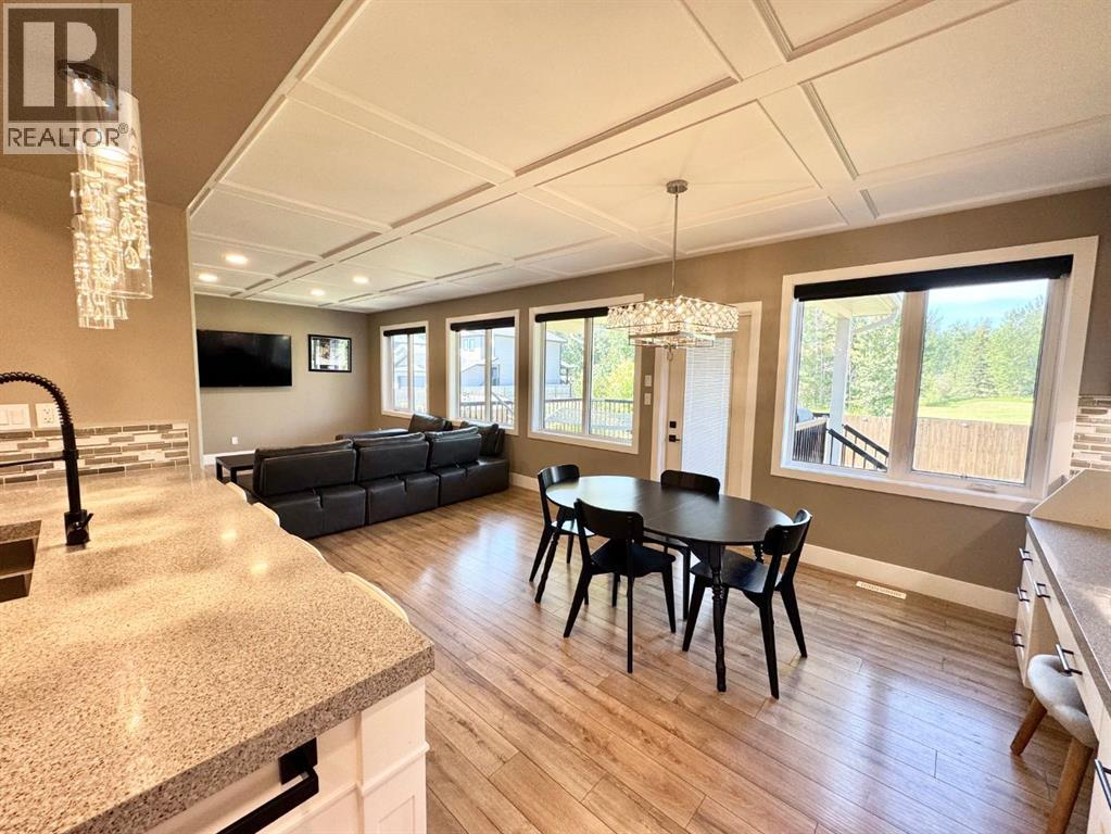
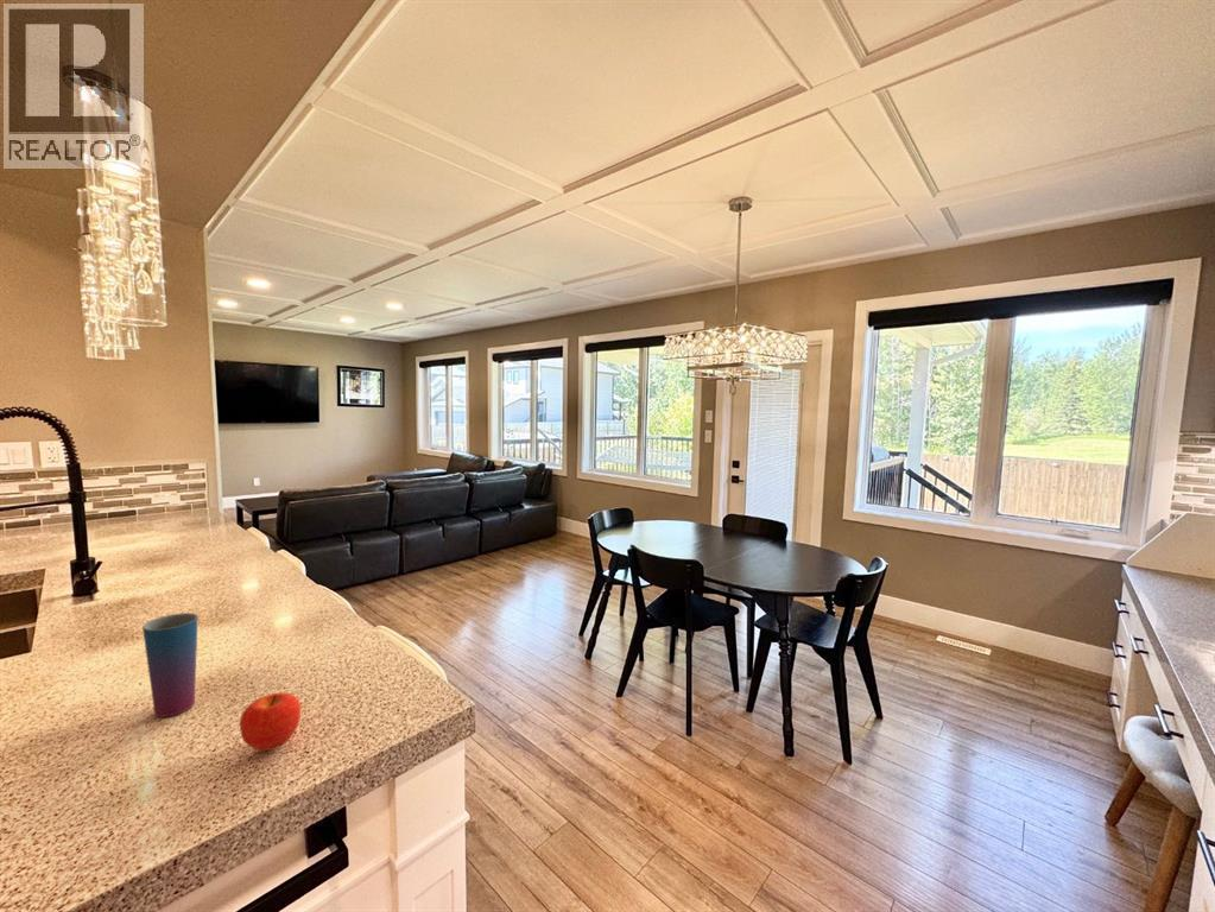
+ cup (172, 664)
+ fruit (271, 720)
